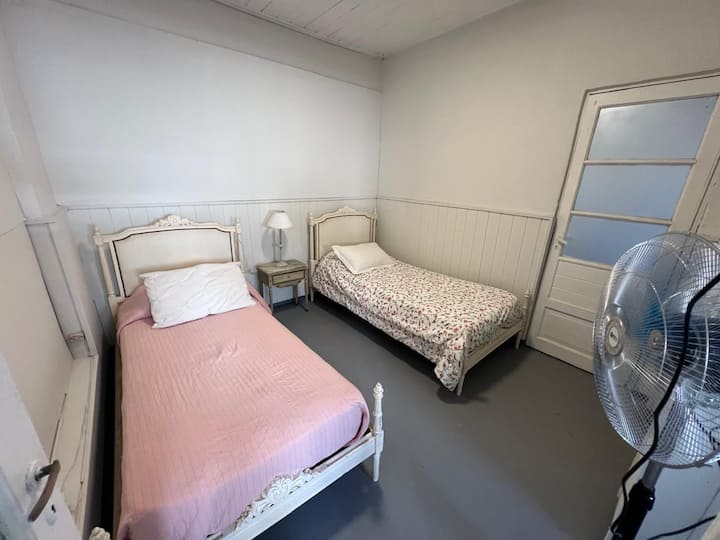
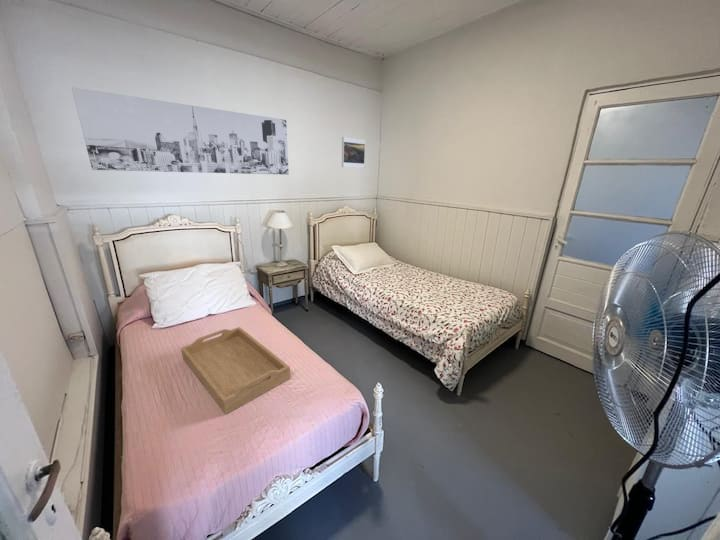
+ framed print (353, 153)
+ serving tray (233, 361)
+ wall art (204, 141)
